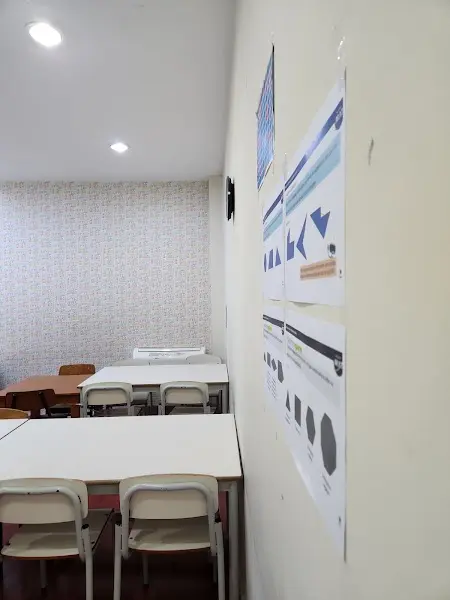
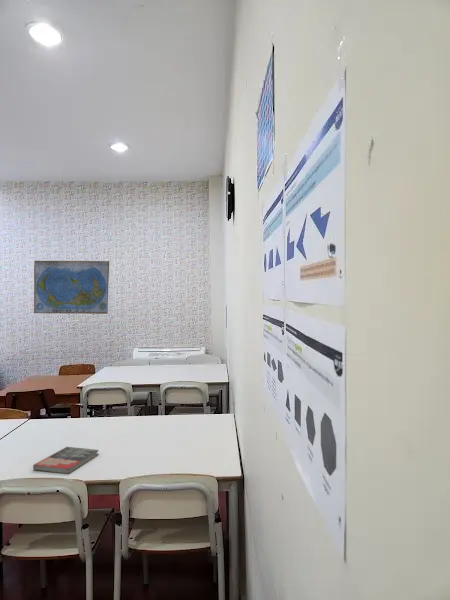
+ book (67, 459)
+ world map (71, 287)
